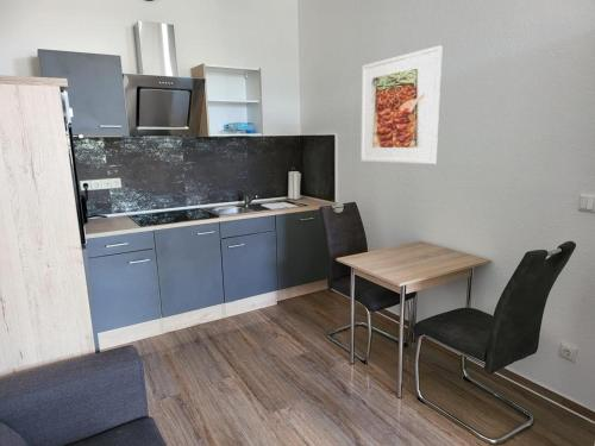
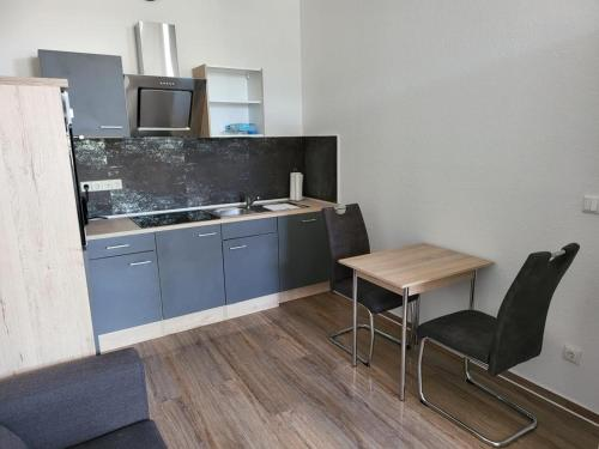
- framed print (396, 111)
